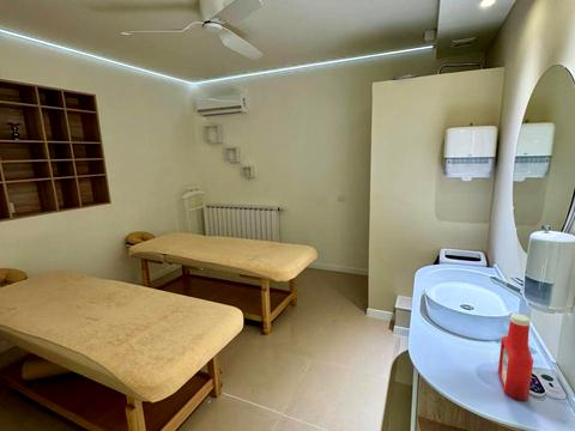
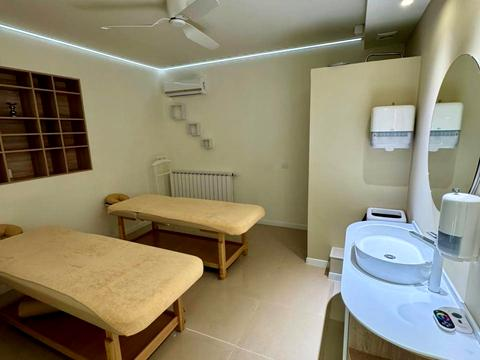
- soap bottle (515, 351)
